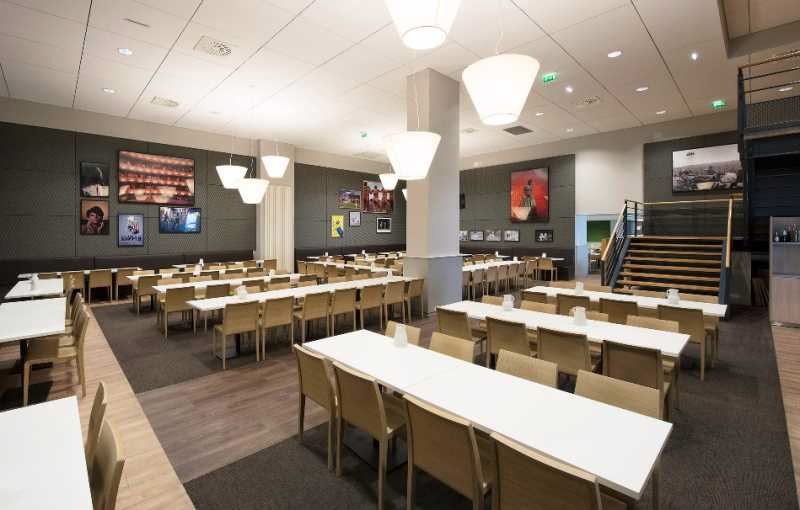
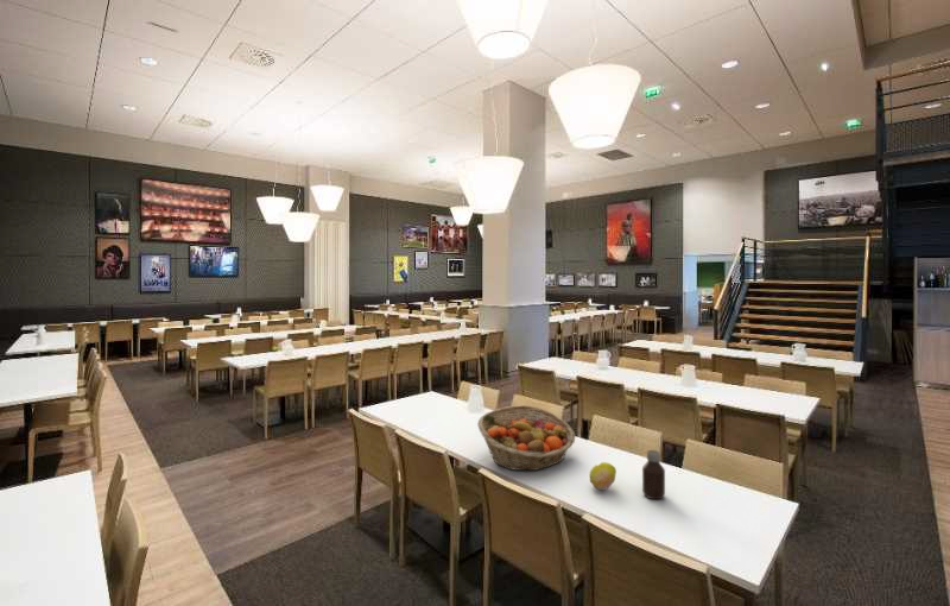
+ fruit basket (526, 436)
+ bottle (653, 473)
+ fruit (602, 475)
